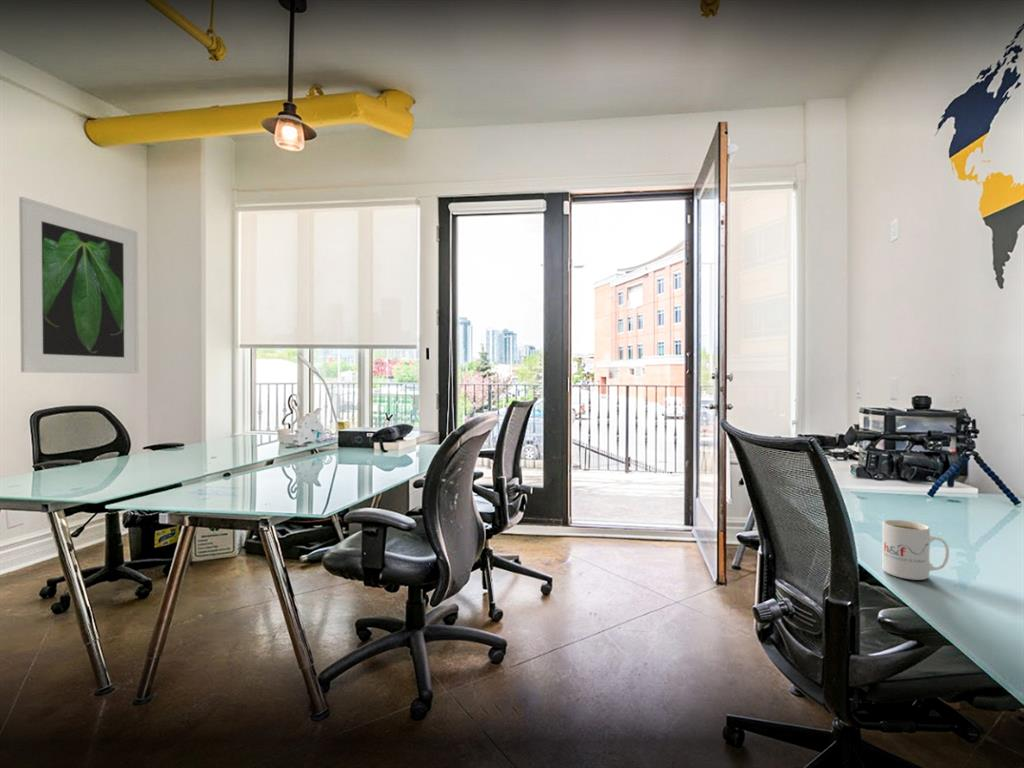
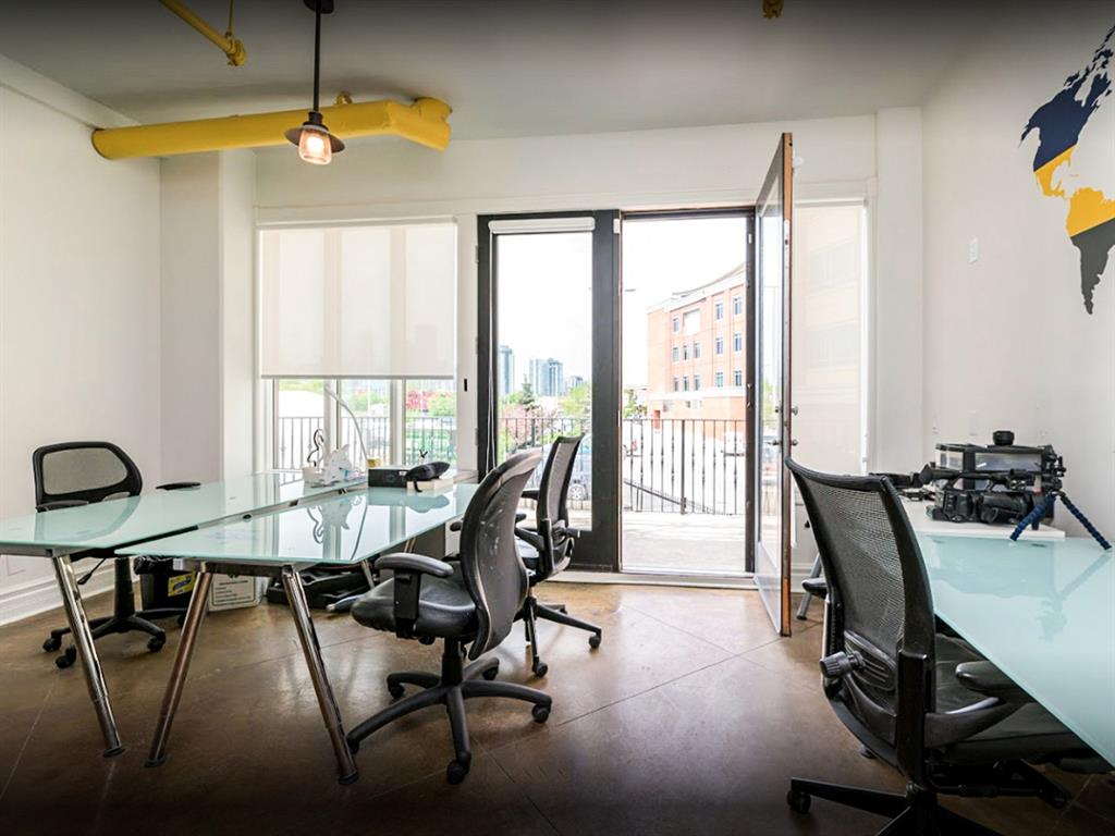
- mug (914, 550)
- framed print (85, 294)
